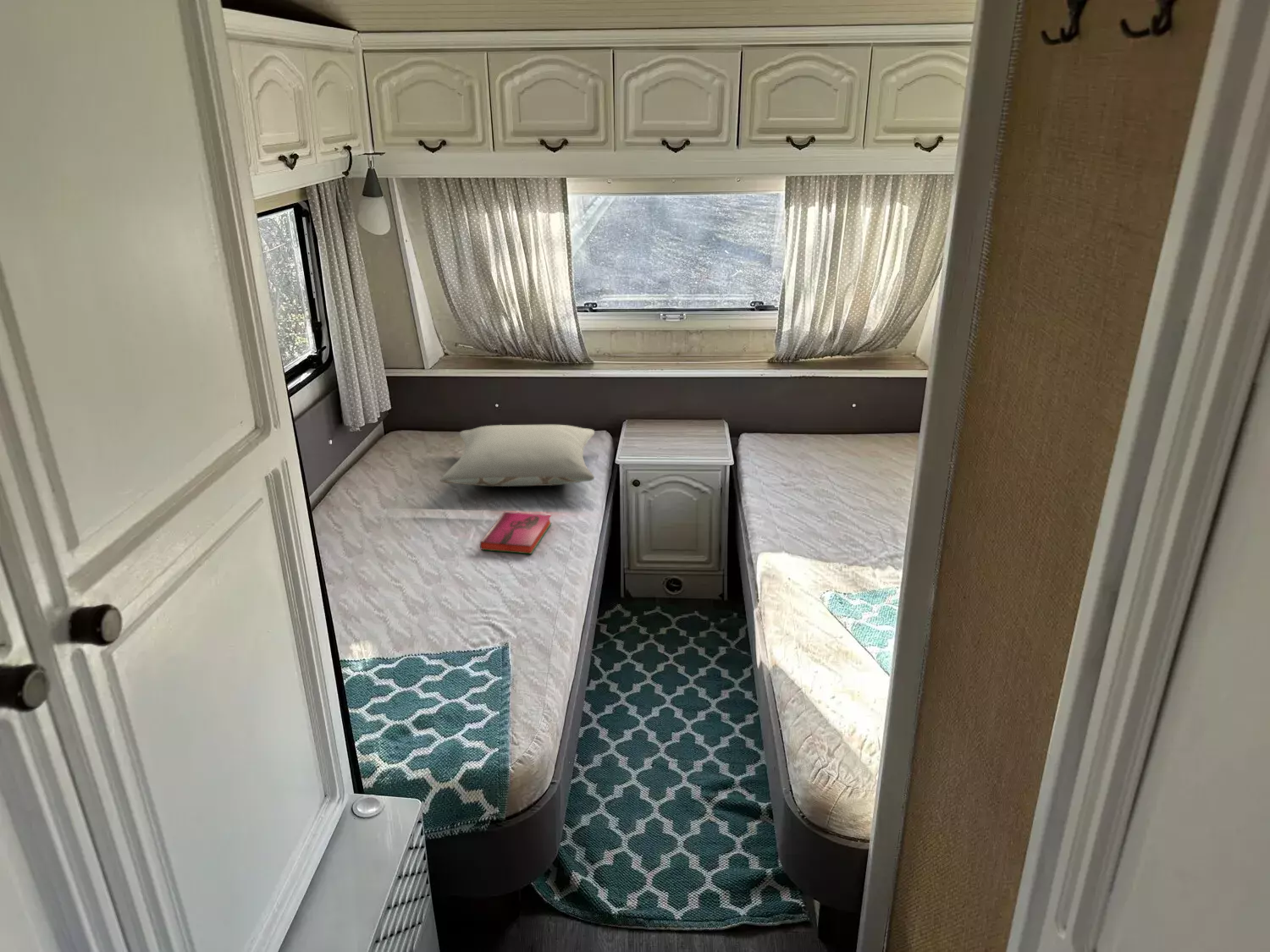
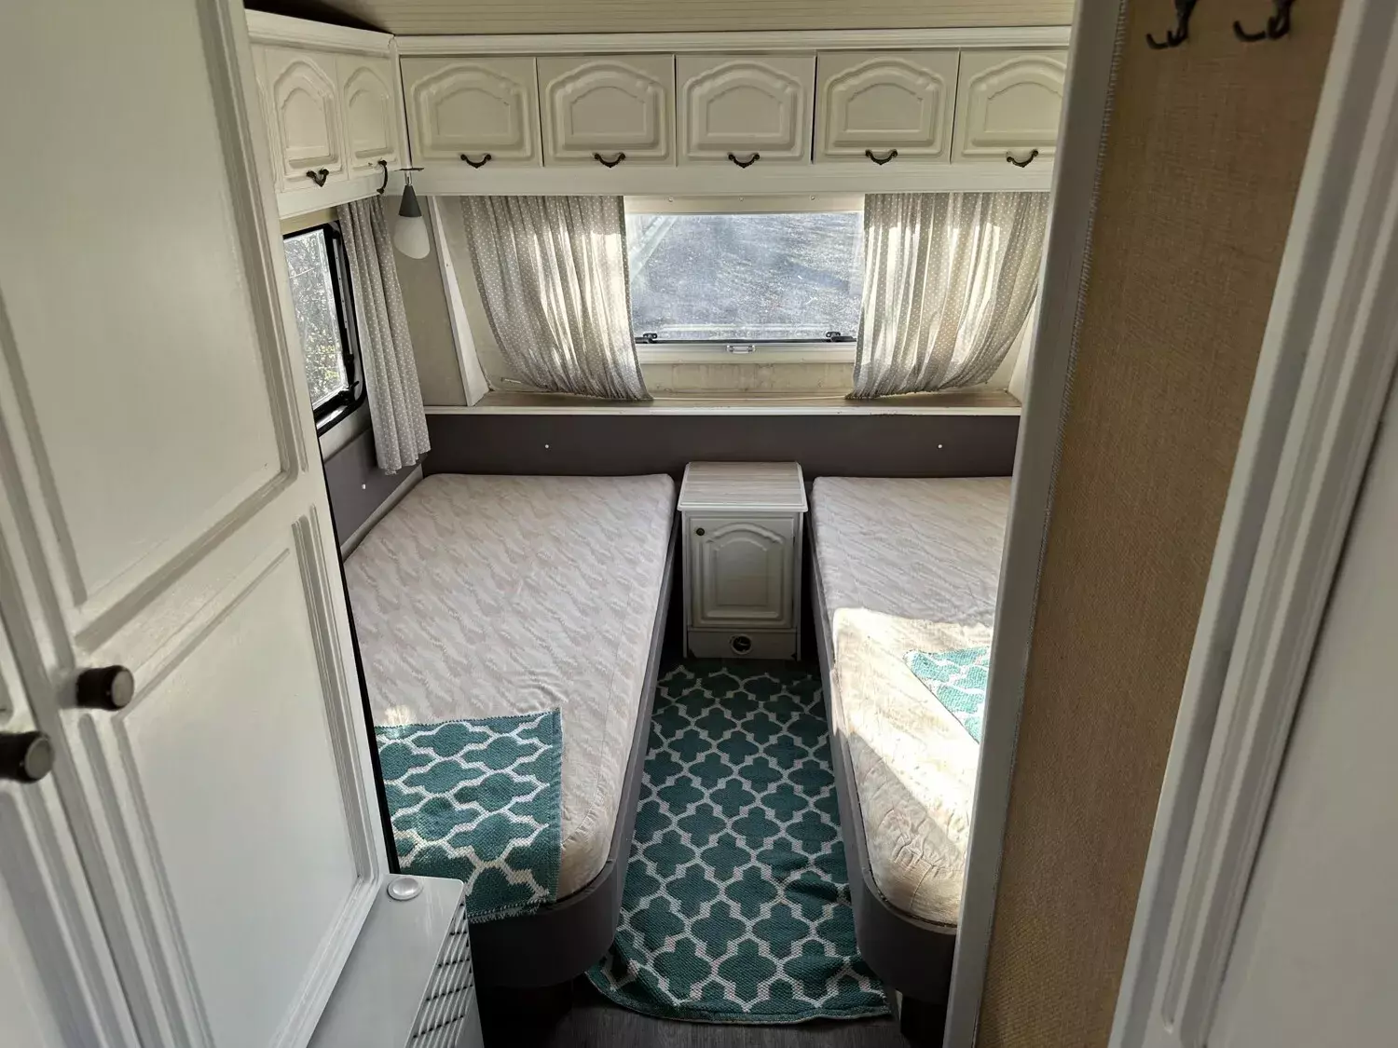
- hardback book (516, 531)
- pillow (522, 454)
